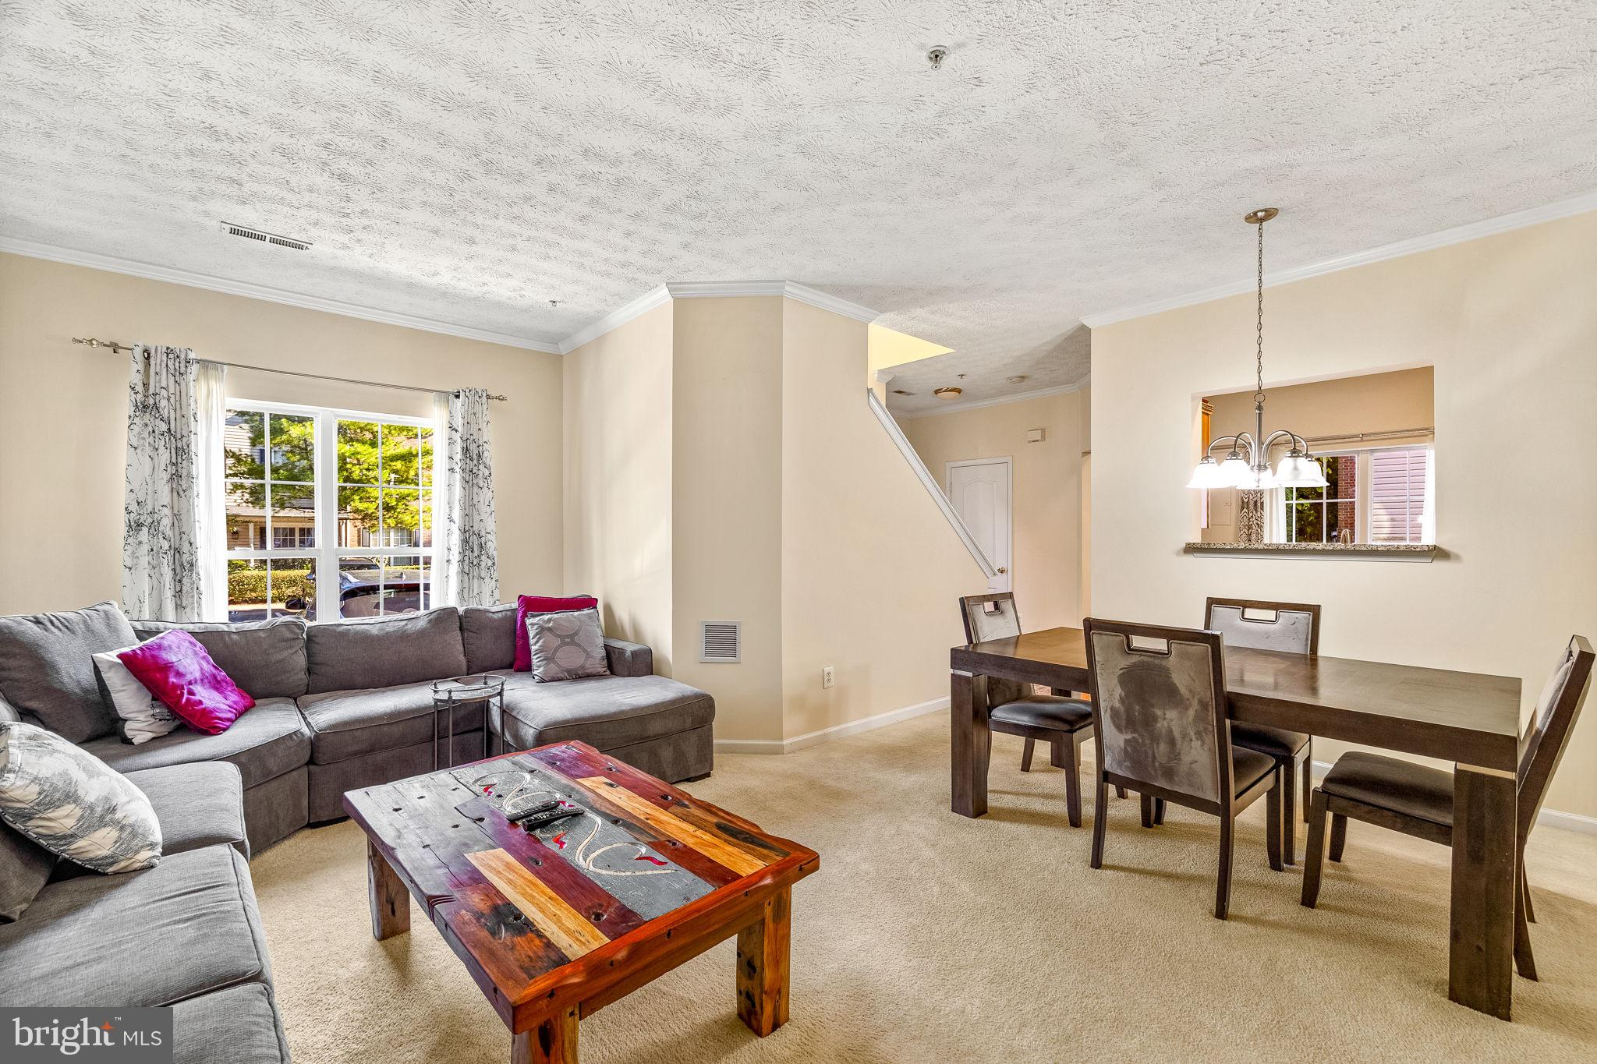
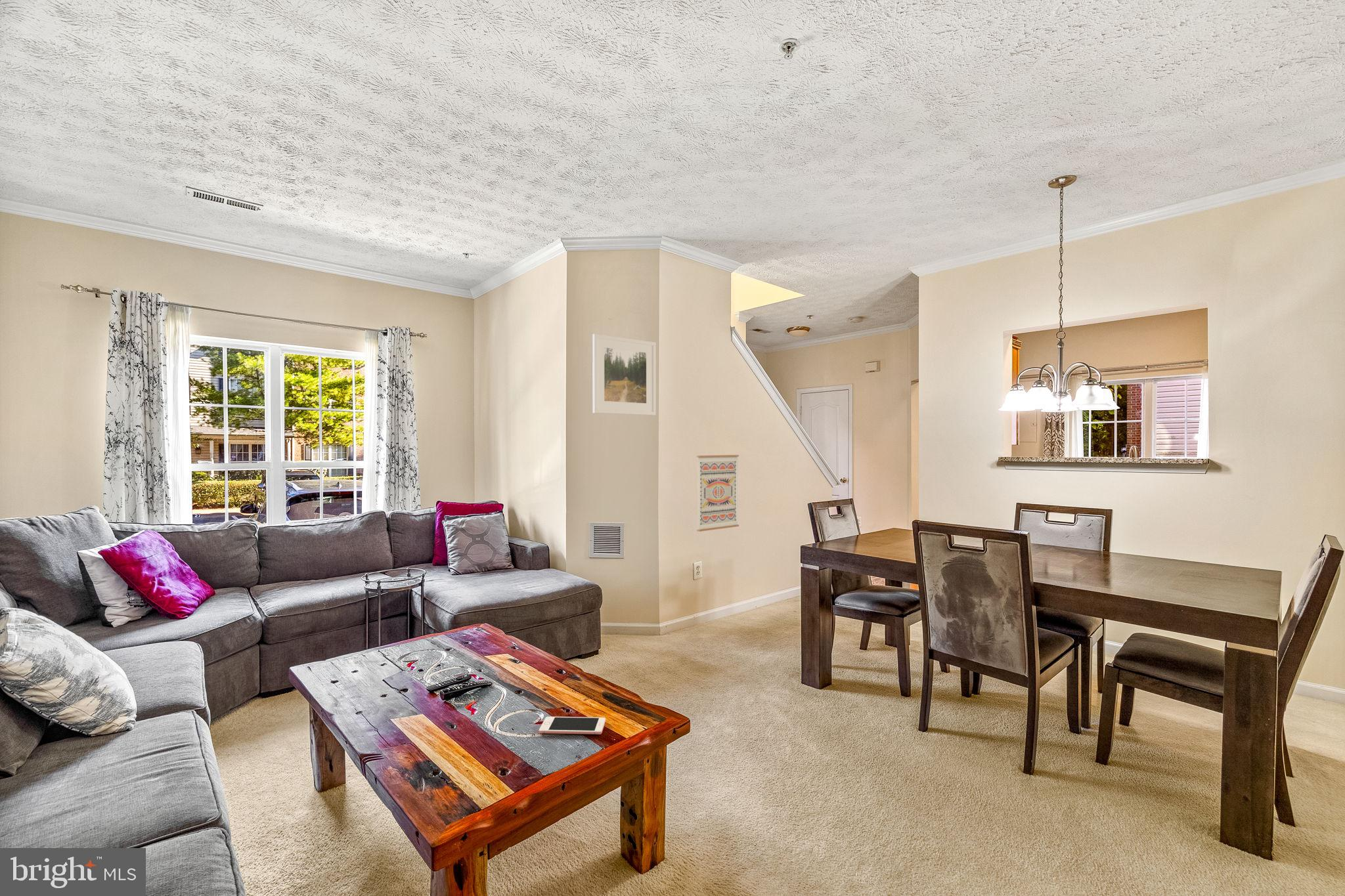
+ wall art (718, 492)
+ cell phone (573, 725)
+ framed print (625, 376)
